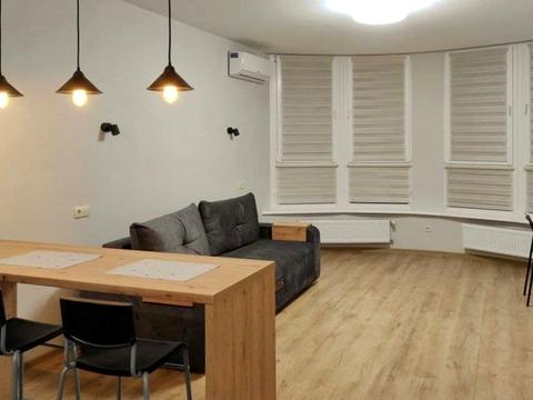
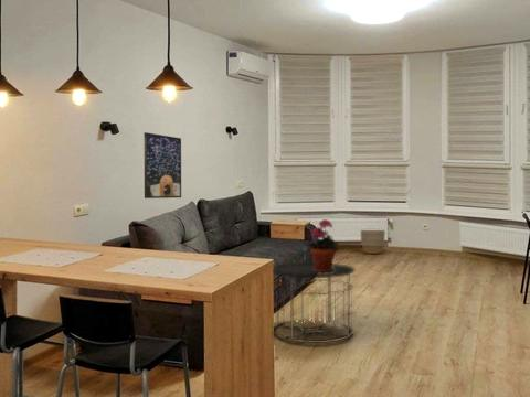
+ side table (311, 293)
+ planter (372, 240)
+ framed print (163, 167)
+ potted plant (322, 243)
